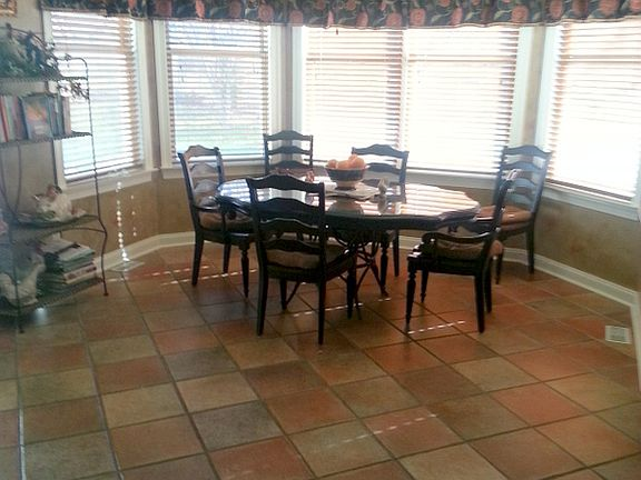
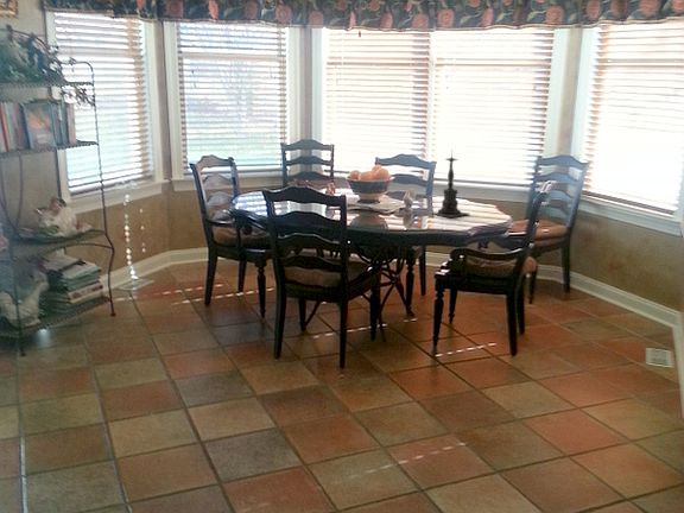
+ candle holder (450, 182)
